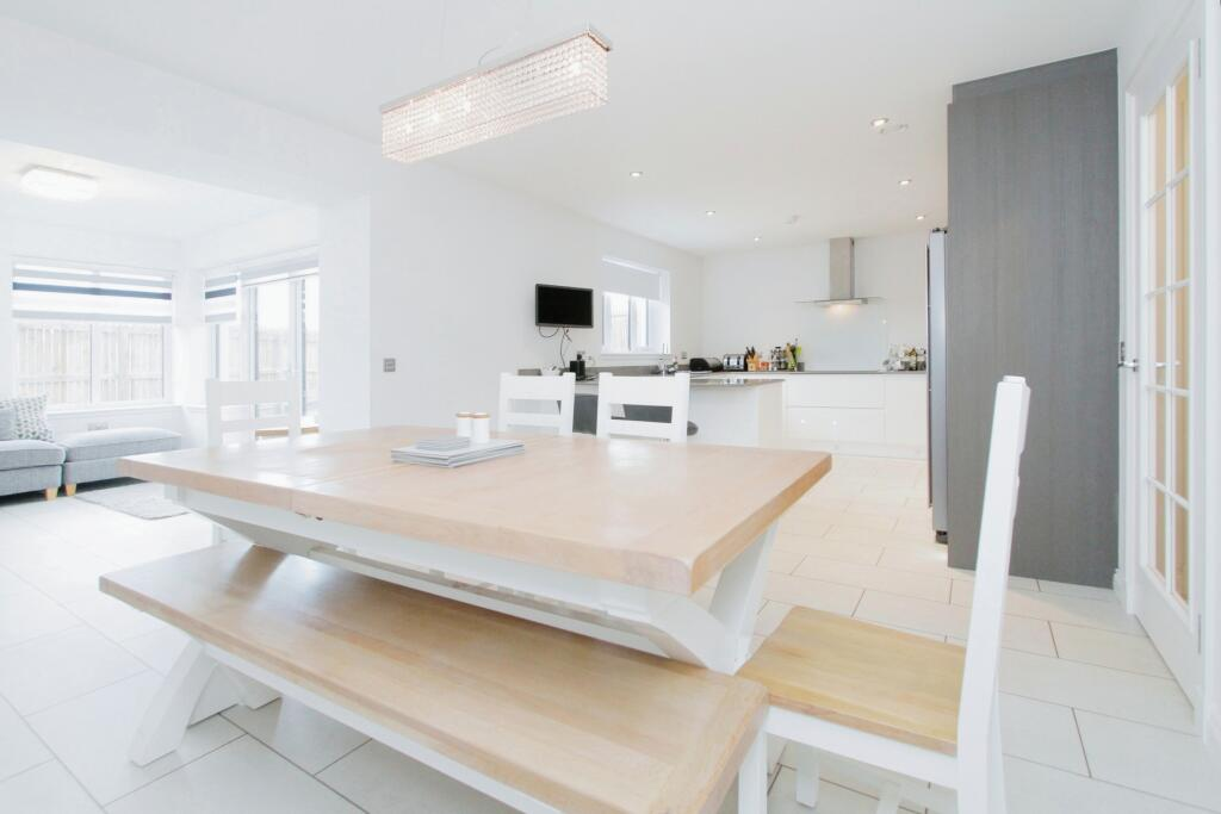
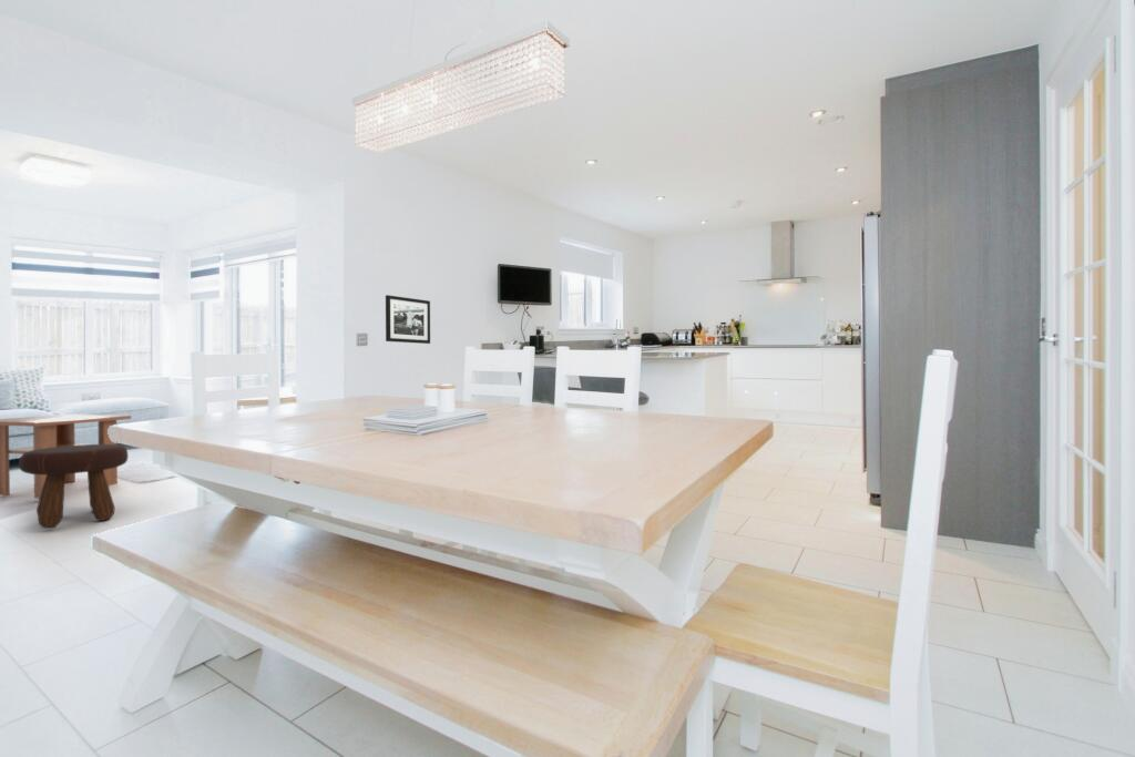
+ footstool (76, 472)
+ coffee table (53, 447)
+ picture frame (408, 320)
